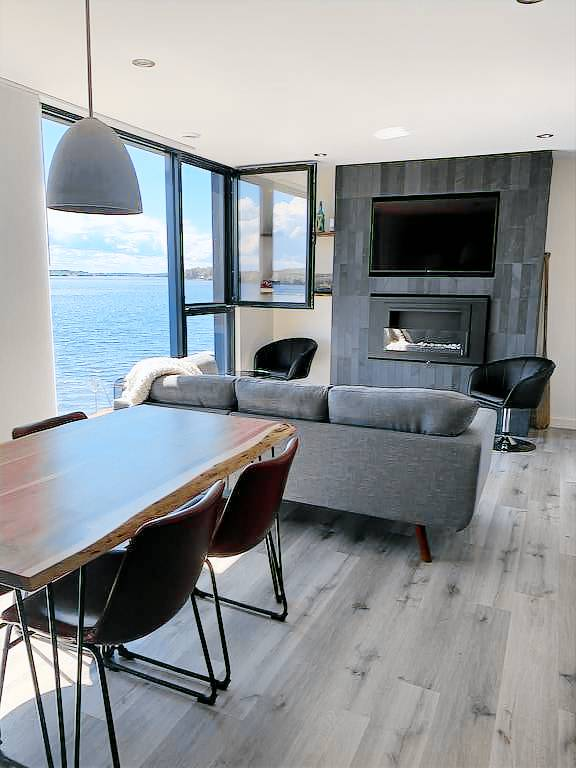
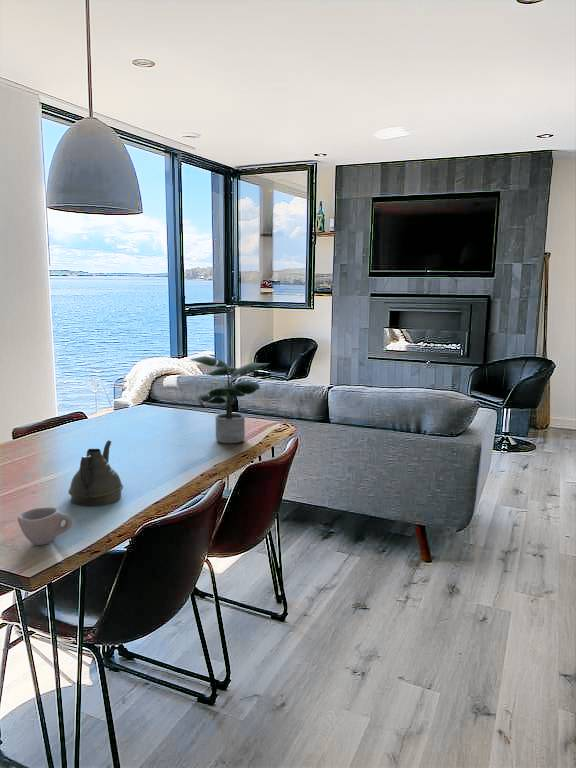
+ teapot (99, 471)
+ potted plant (227, 397)
+ cup (46, 526)
